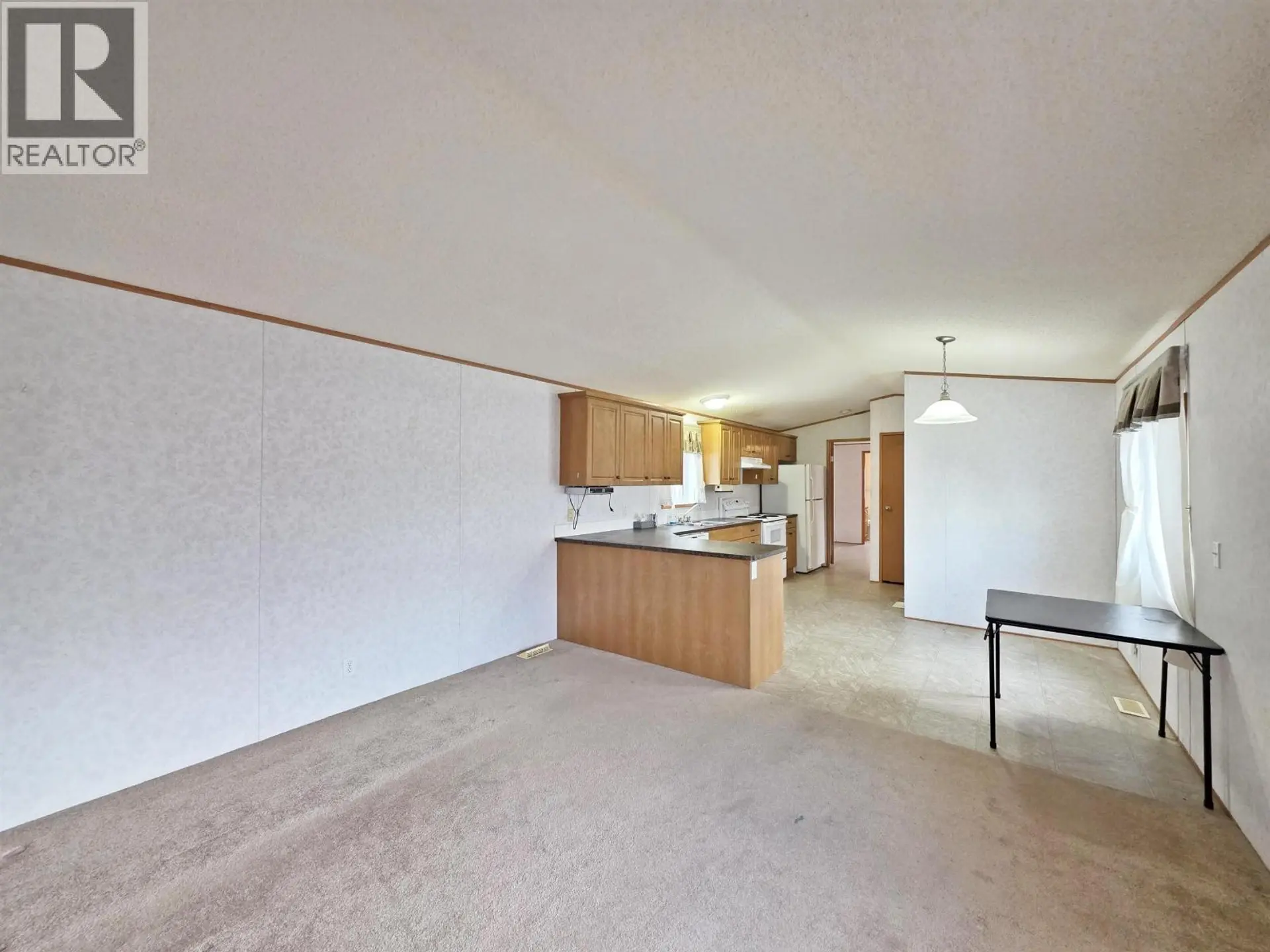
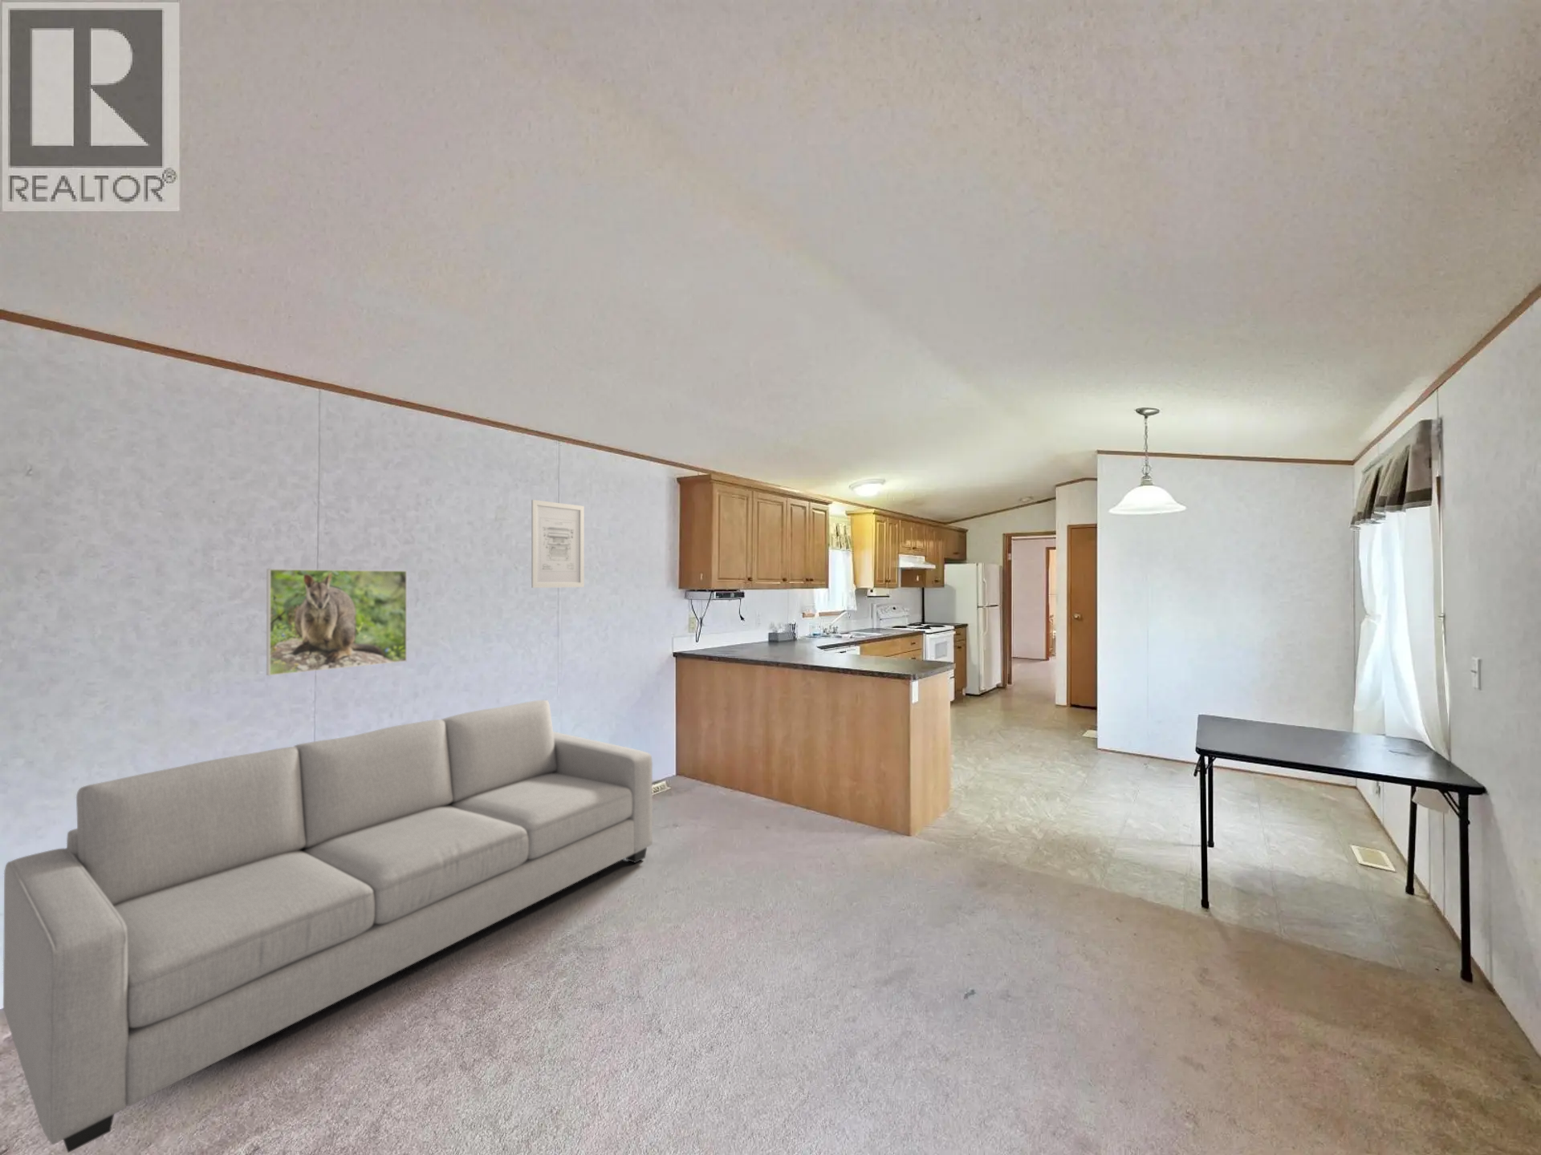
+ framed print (342, 619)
+ sofa (405, 830)
+ wall art (558, 545)
